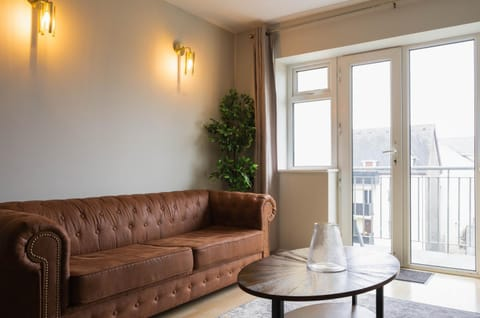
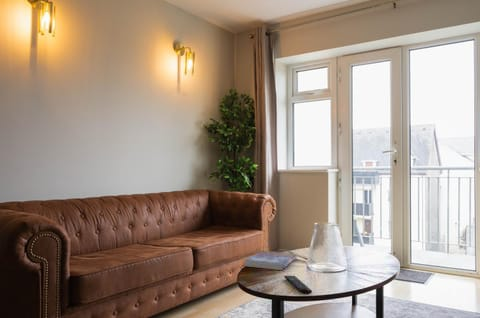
+ remote control (297, 284)
+ book (271, 259)
